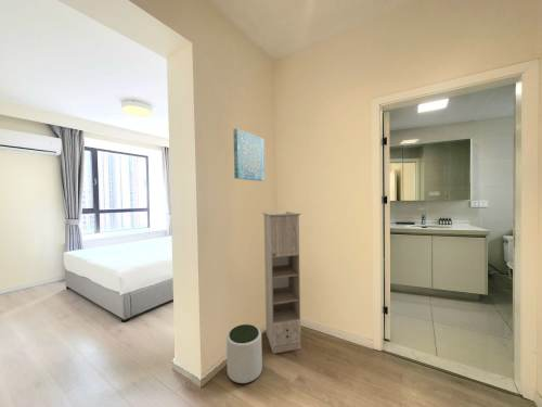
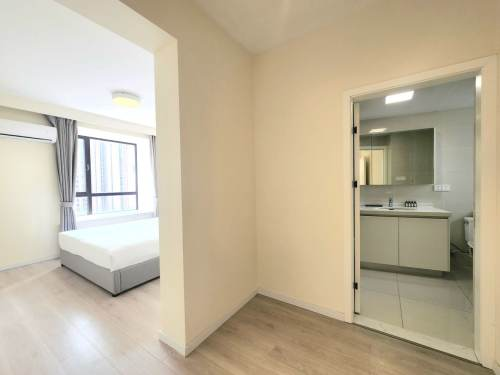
- storage cabinet (281, 277)
- plant pot (244, 352)
- wall art (250, 156)
